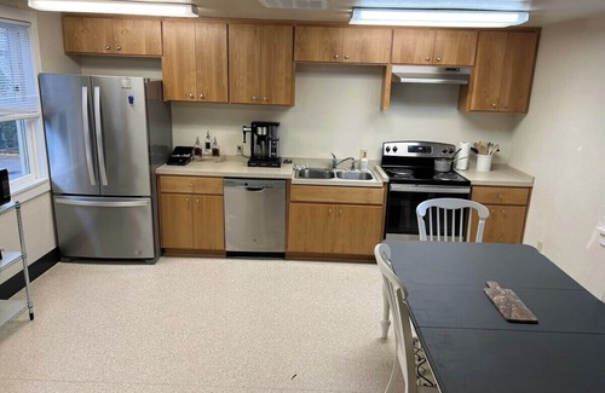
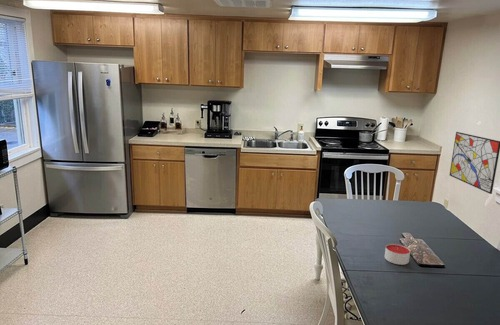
+ candle (397, 253)
+ wall art (472, 160)
